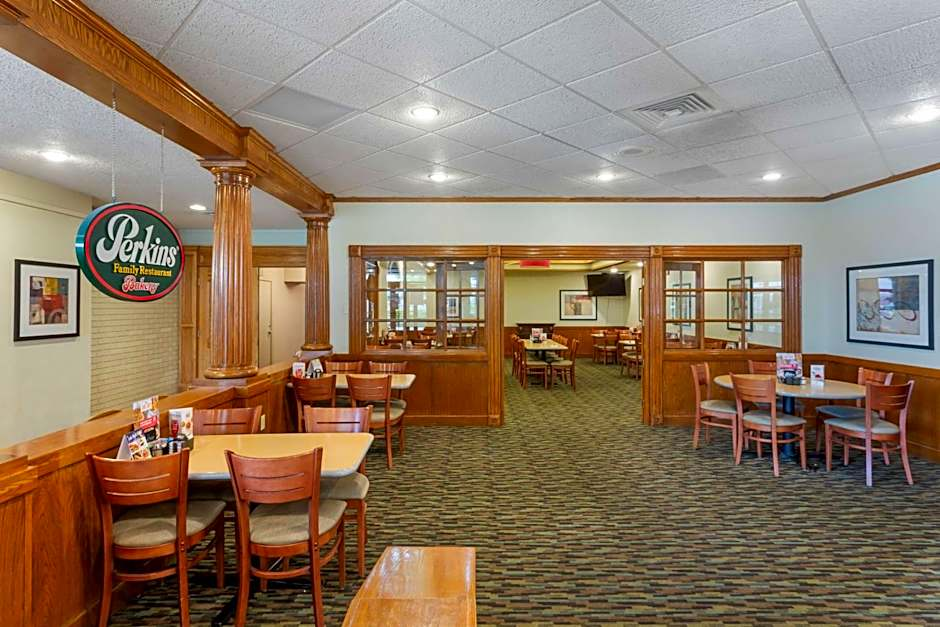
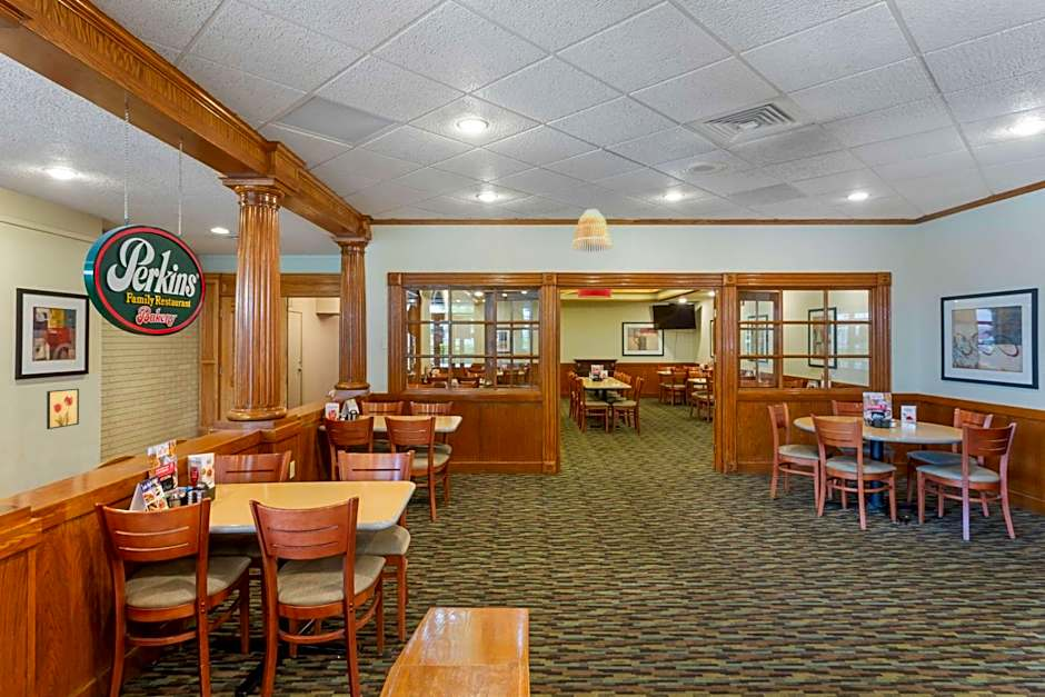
+ lamp shade (593, 229)
+ wall art (62, 408)
